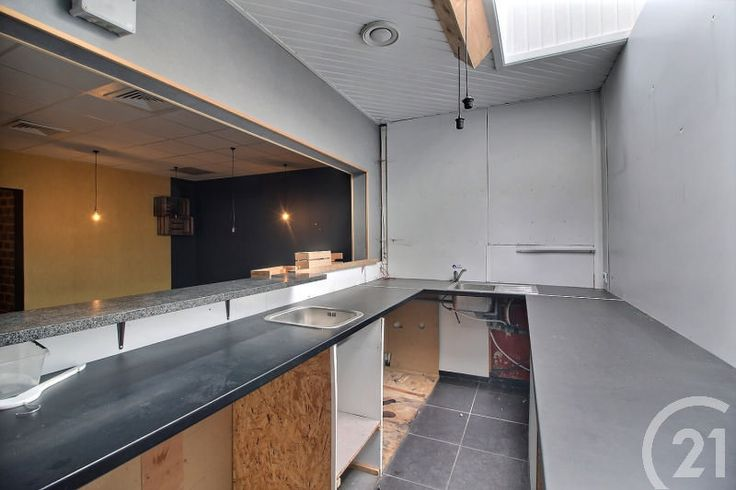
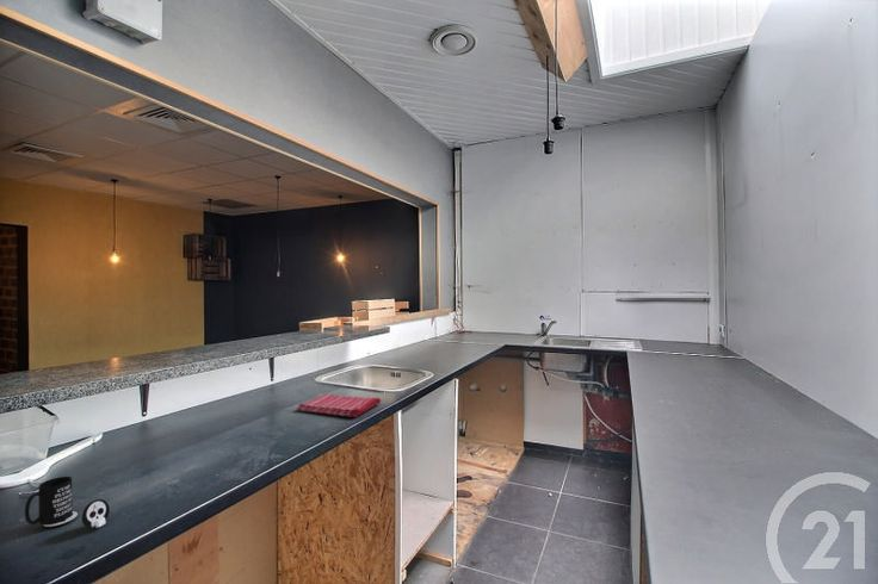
+ mug (67, 507)
+ dish towel (340, 403)
